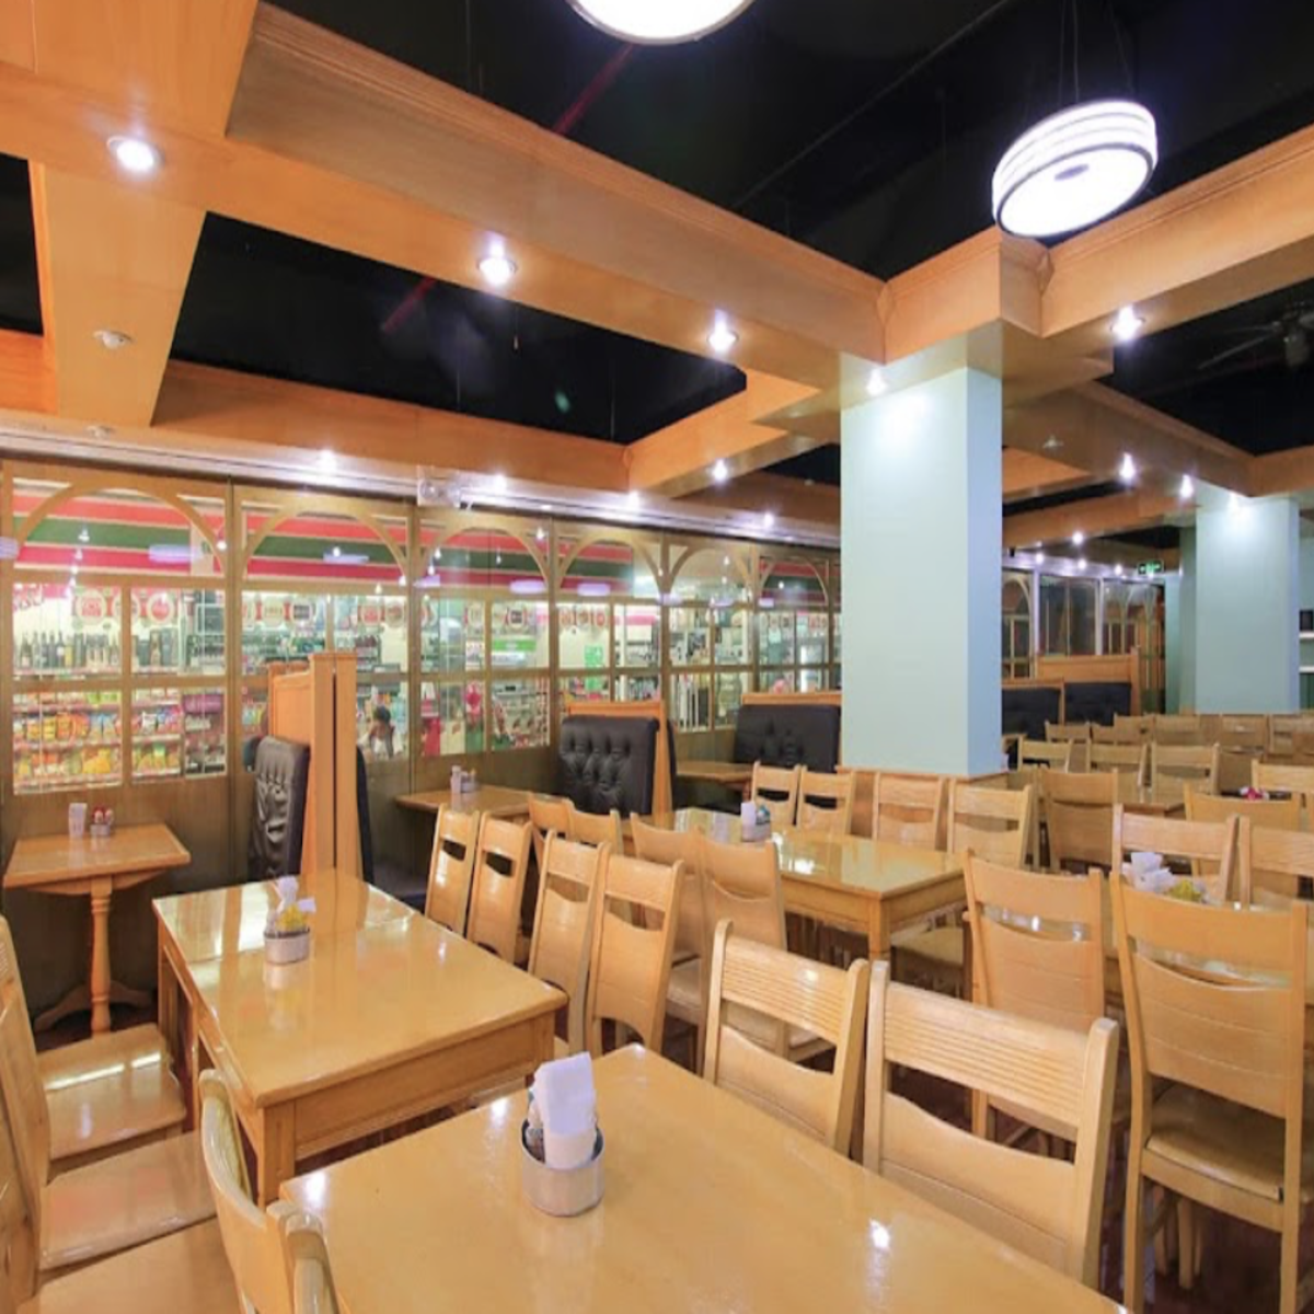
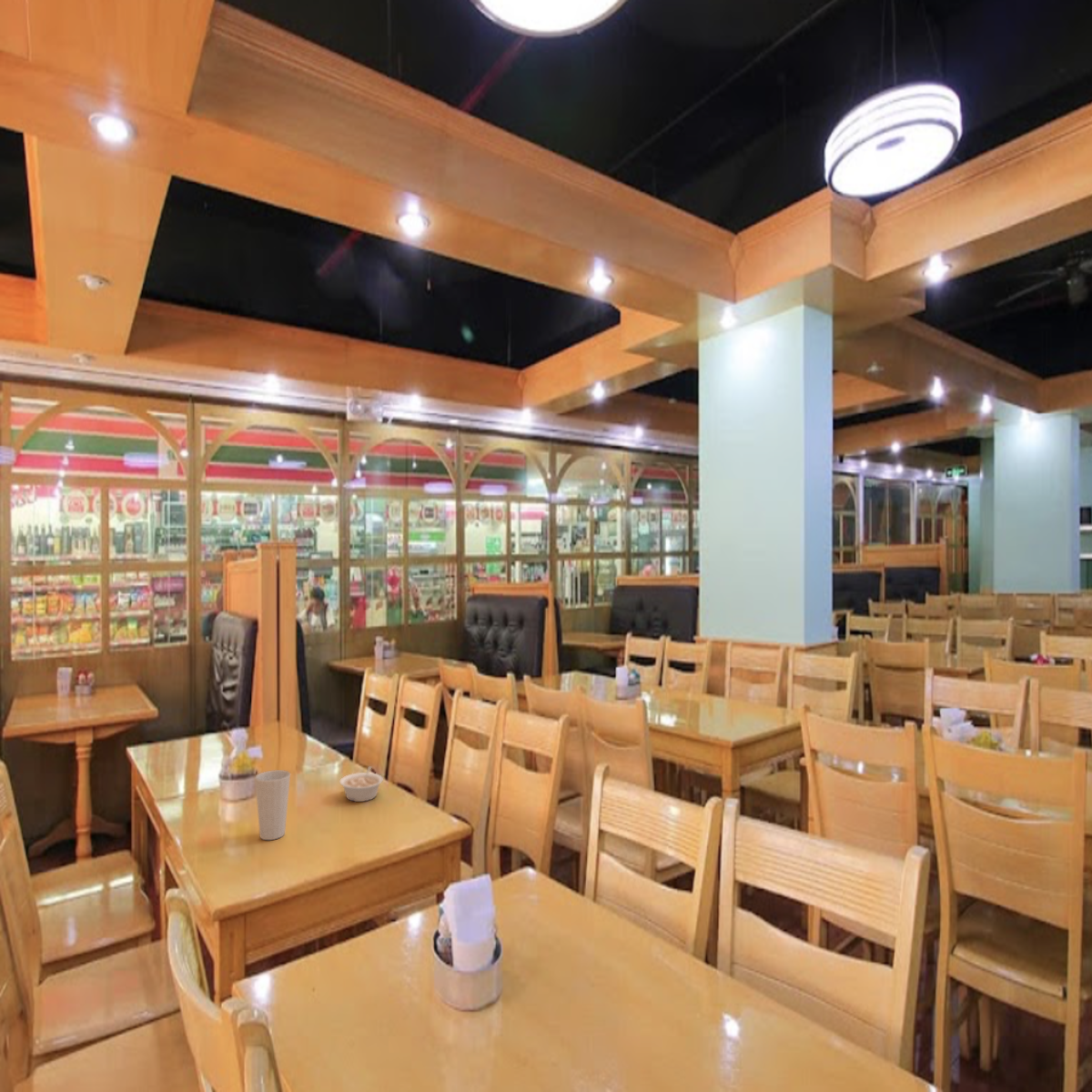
+ cup (272, 805)
+ legume (360, 785)
